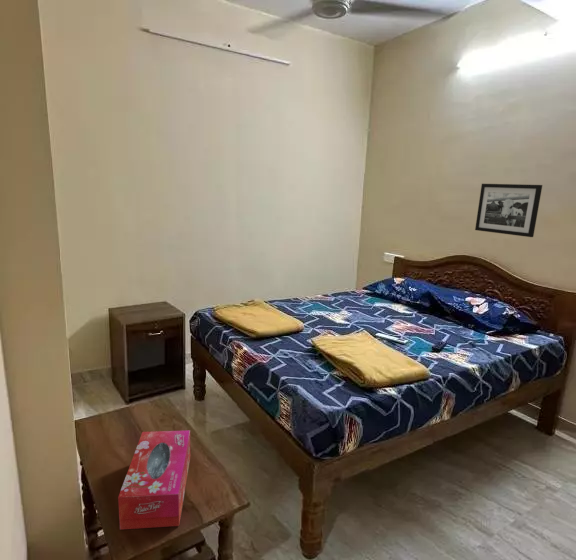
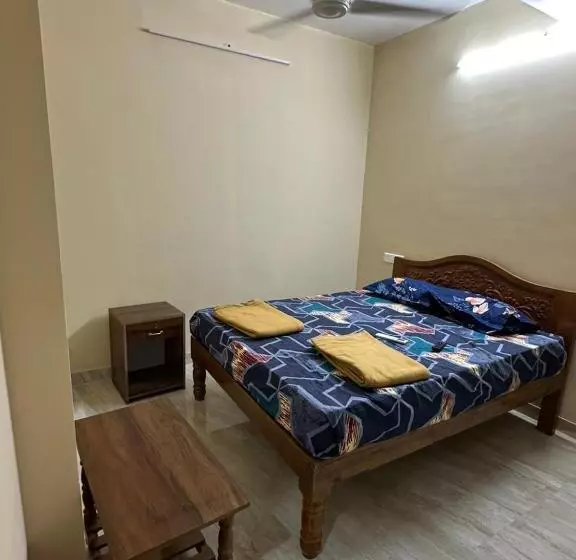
- tissue box (159, 474)
- picture frame (506, 209)
